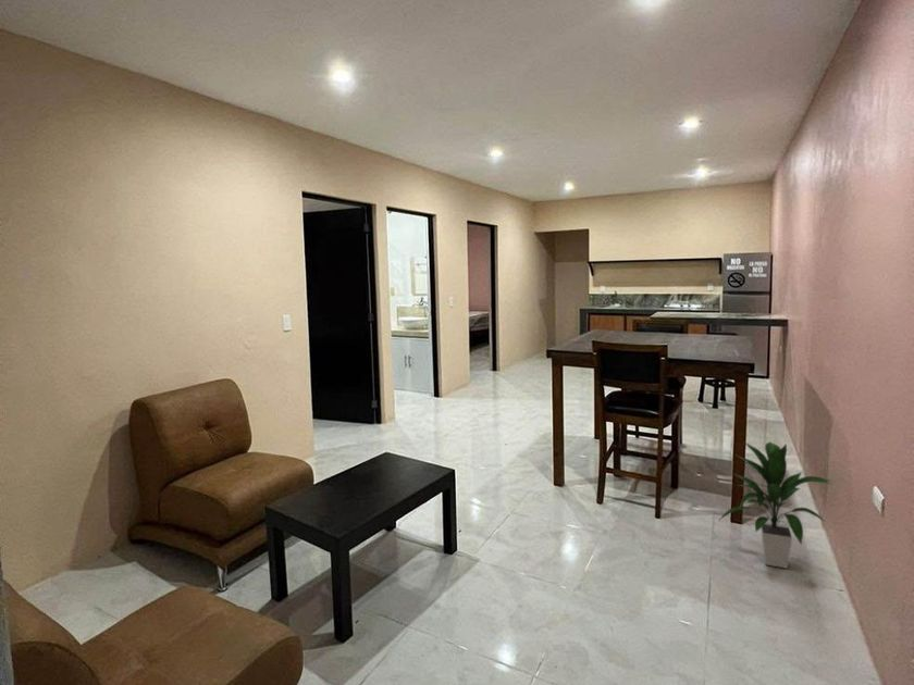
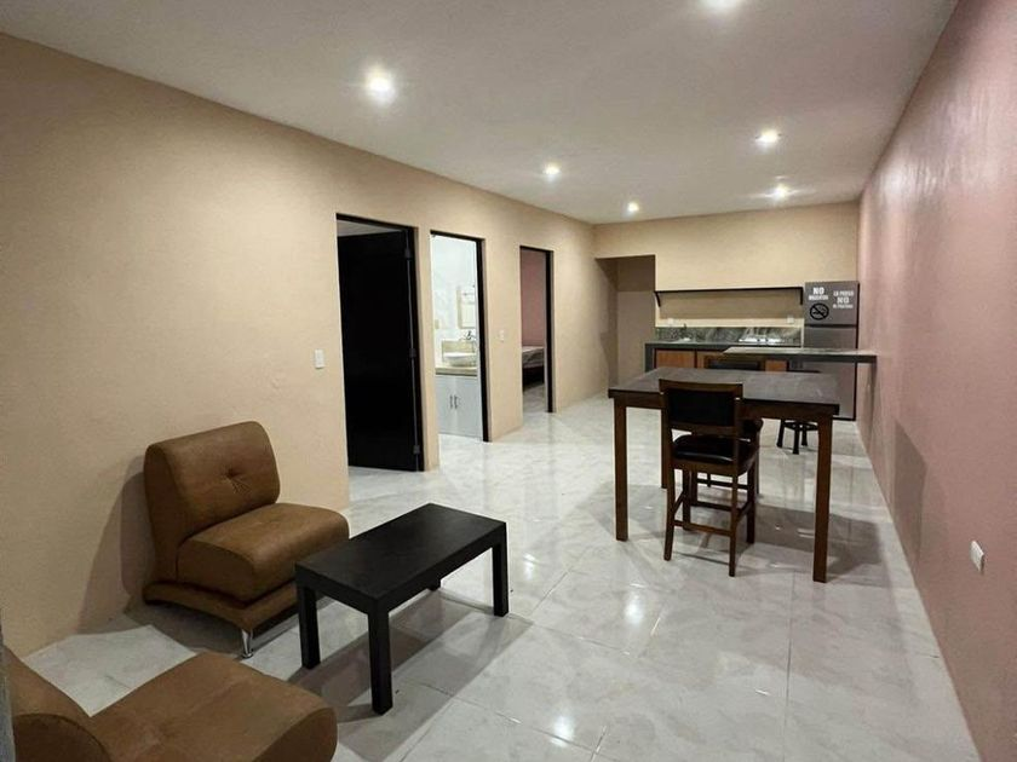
- indoor plant (771, 500)
